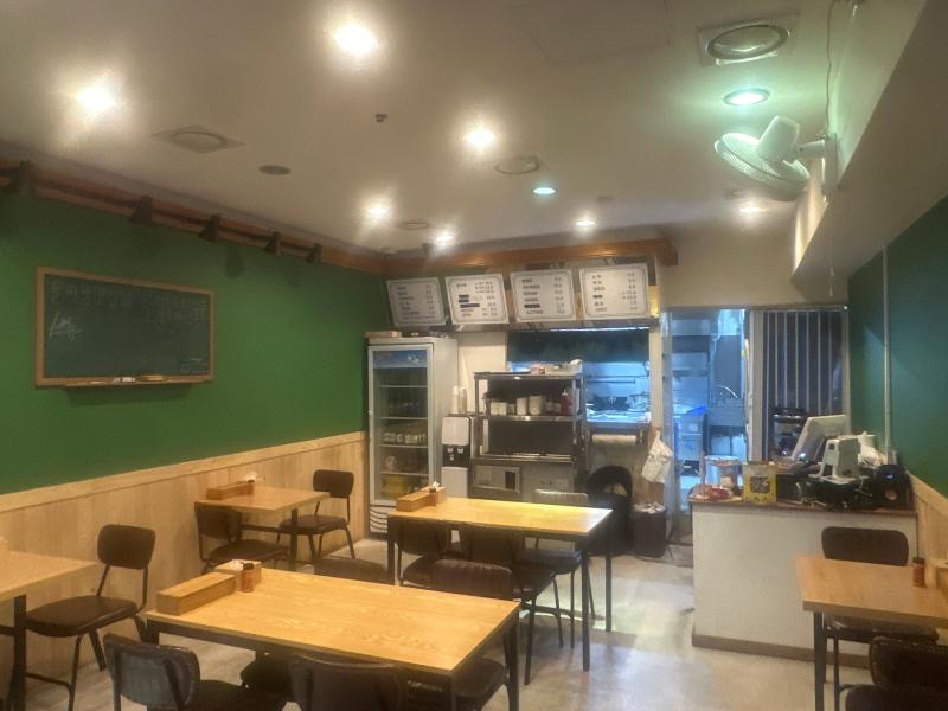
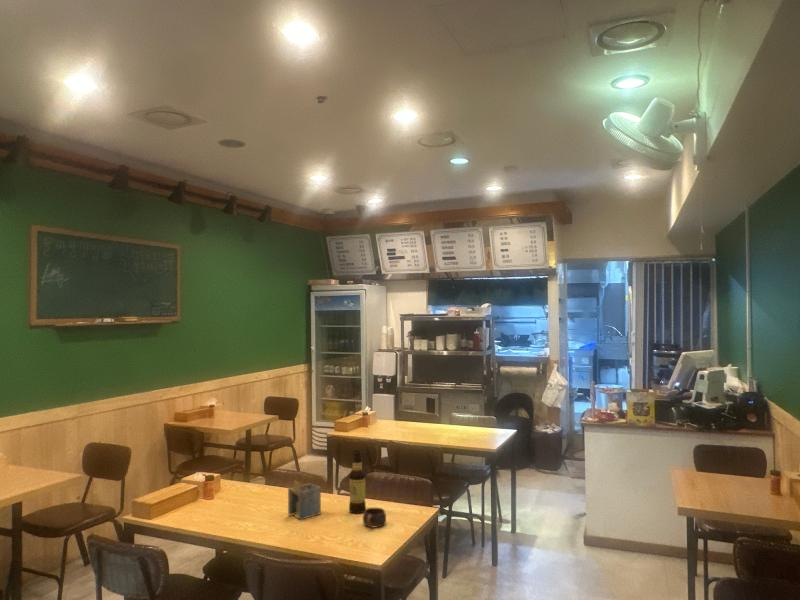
+ bottle (357, 481)
+ napkin holder (304, 496)
+ cup (372, 518)
